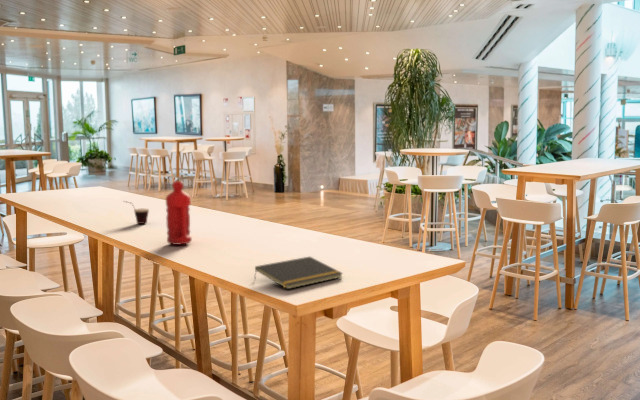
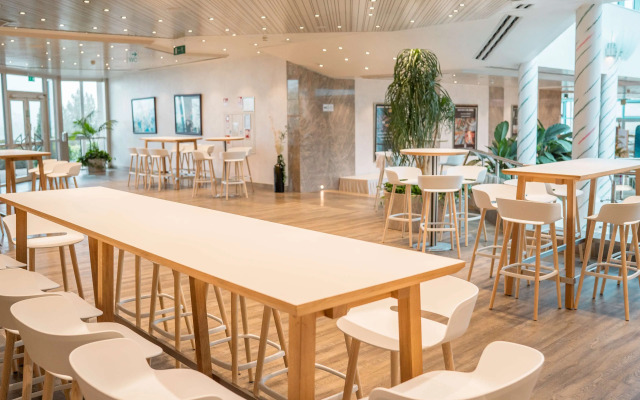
- water bottle (178, 212)
- cup (136, 212)
- notepad (299, 271)
